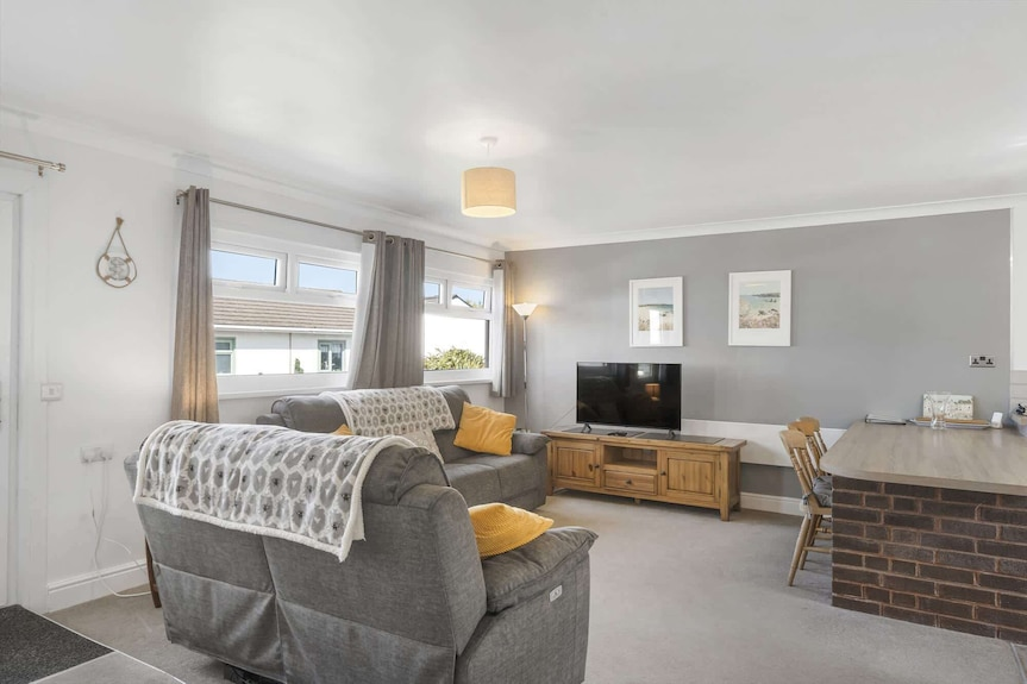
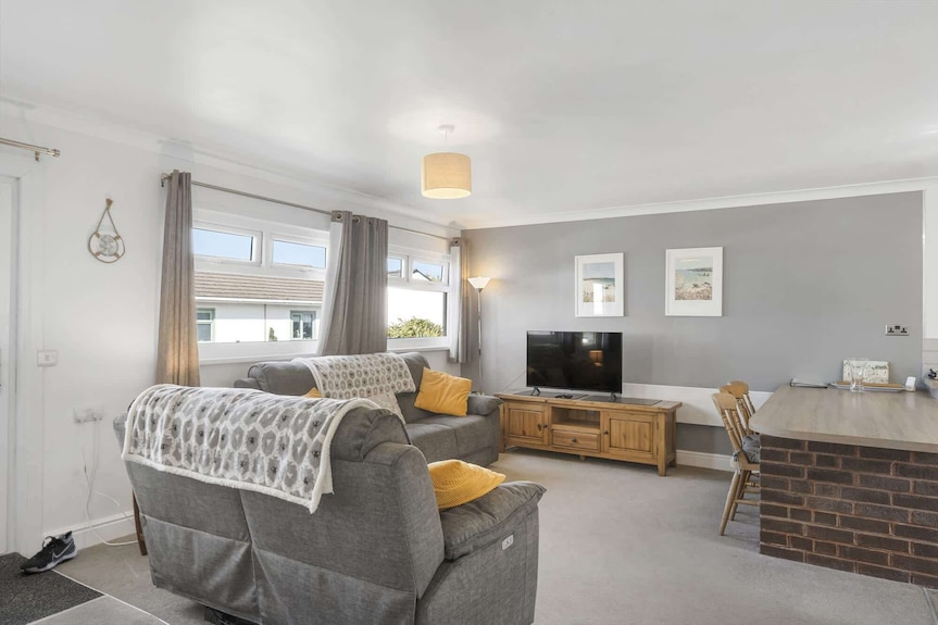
+ shoe (49, 552)
